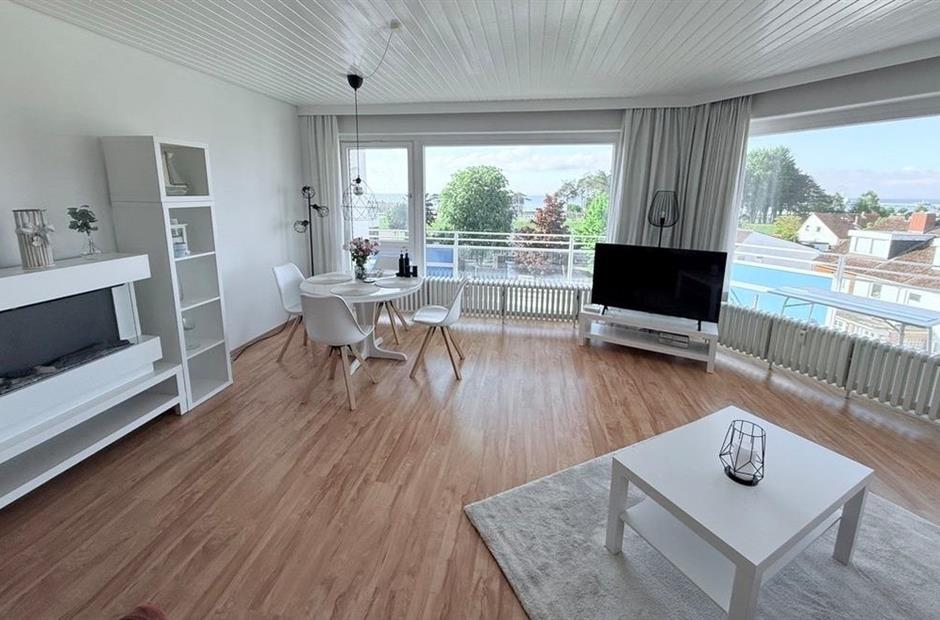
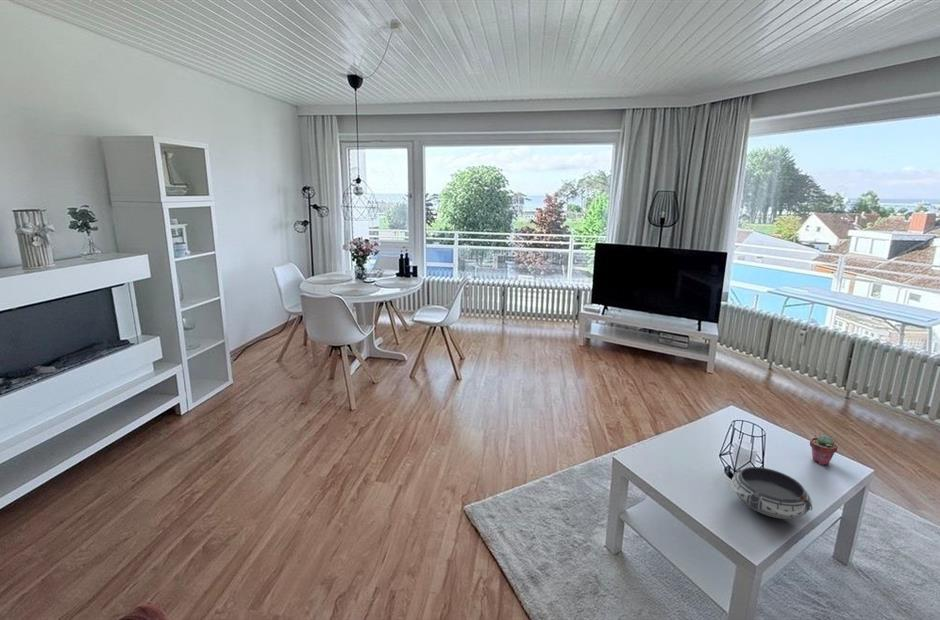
+ potted succulent (823, 448)
+ bowl (769, 494)
